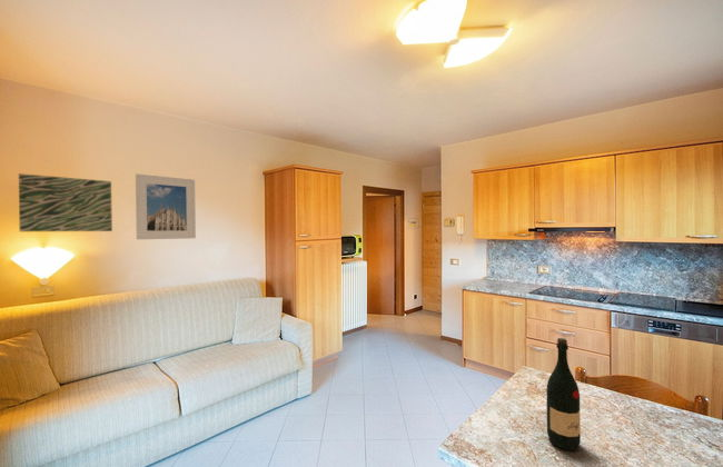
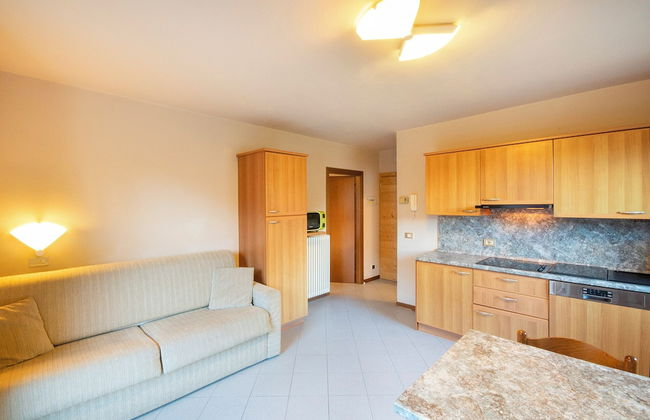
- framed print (167, 208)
- wine bottle (562, 390)
- wall art (68, 205)
